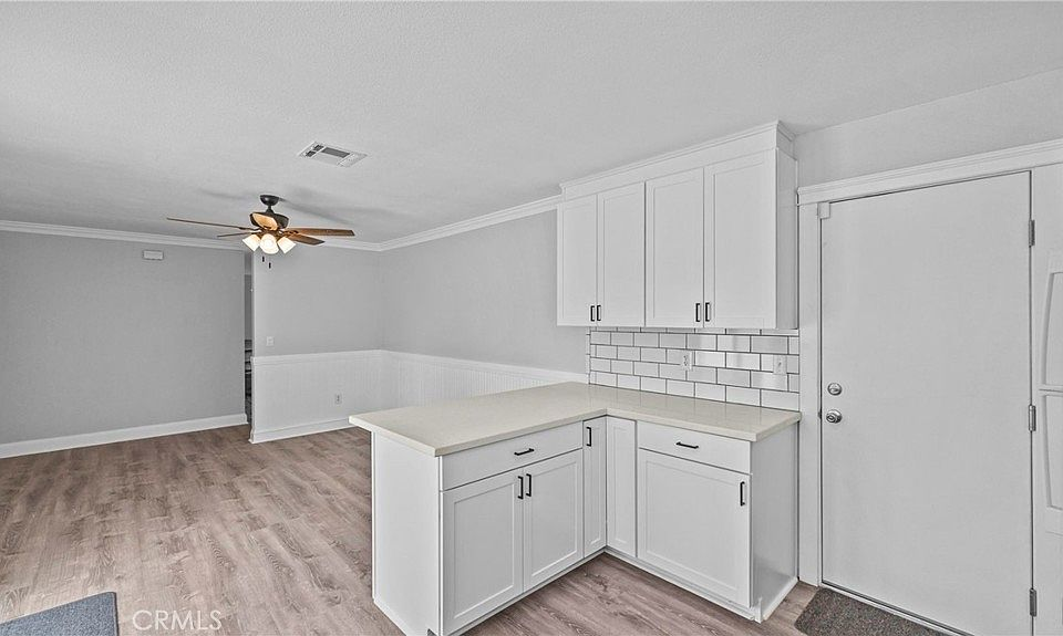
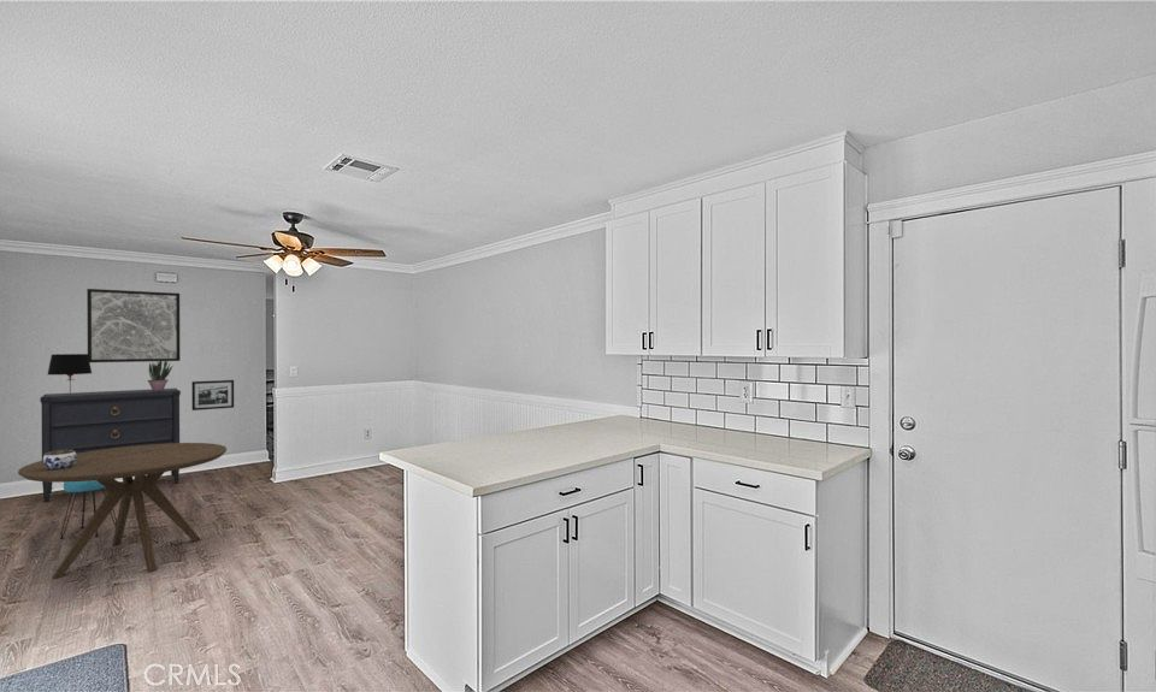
+ dining table (135, 507)
+ dresser (114, 439)
+ table lamp (70, 374)
+ picture frame (213, 395)
+ potted plant (159, 374)
+ stool (93, 503)
+ jar (59, 459)
+ wall art (135, 326)
